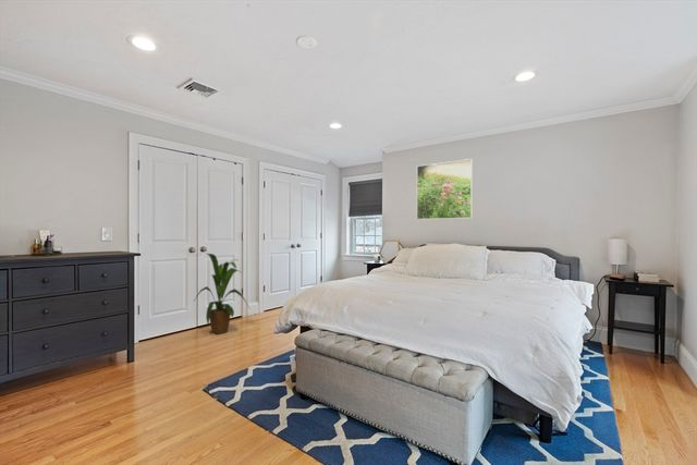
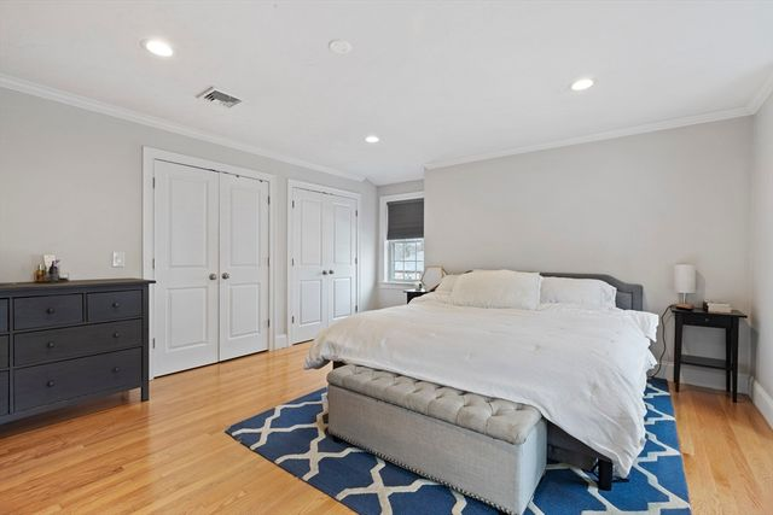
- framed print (442, 191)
- house plant (224, 291)
